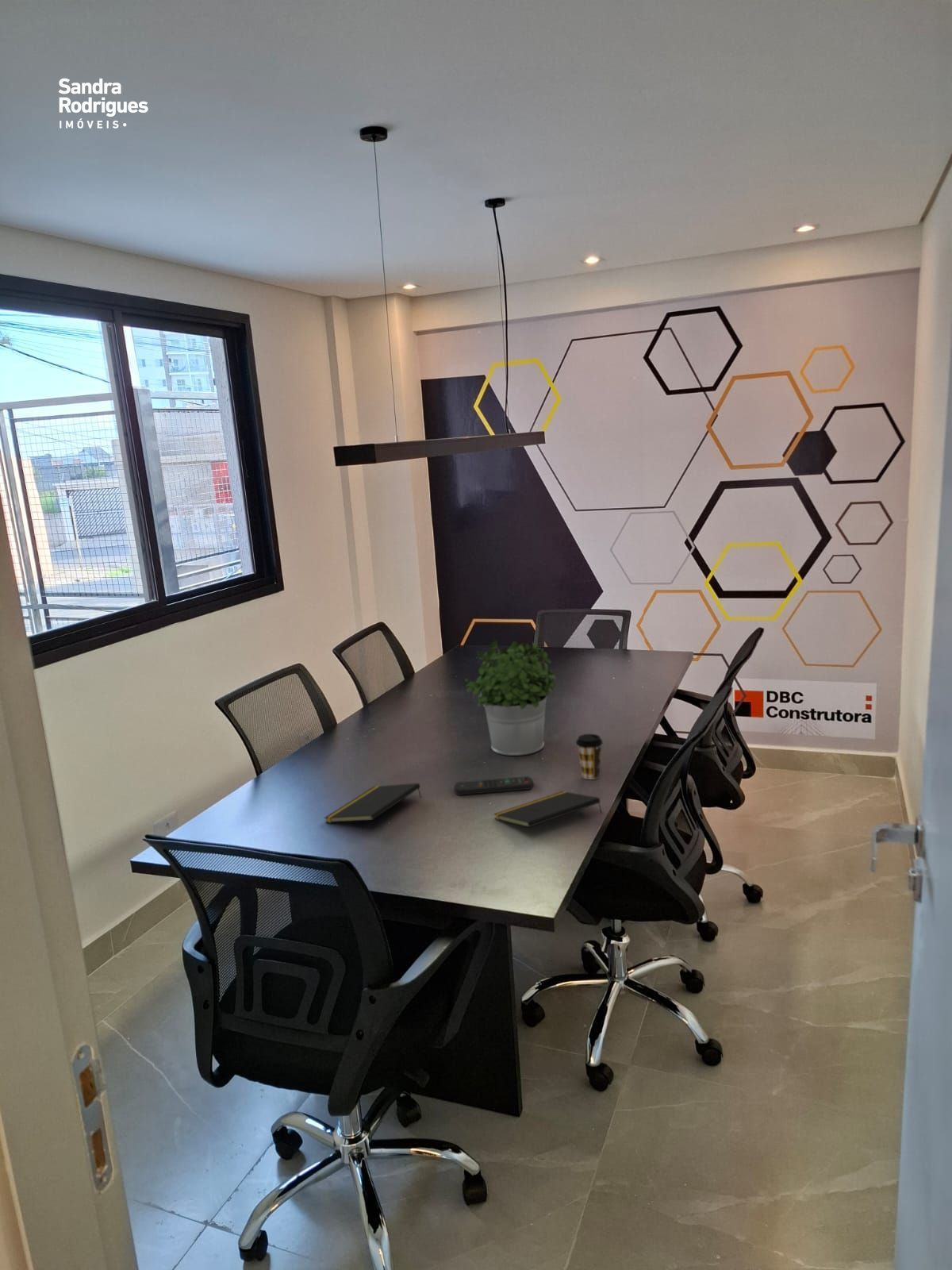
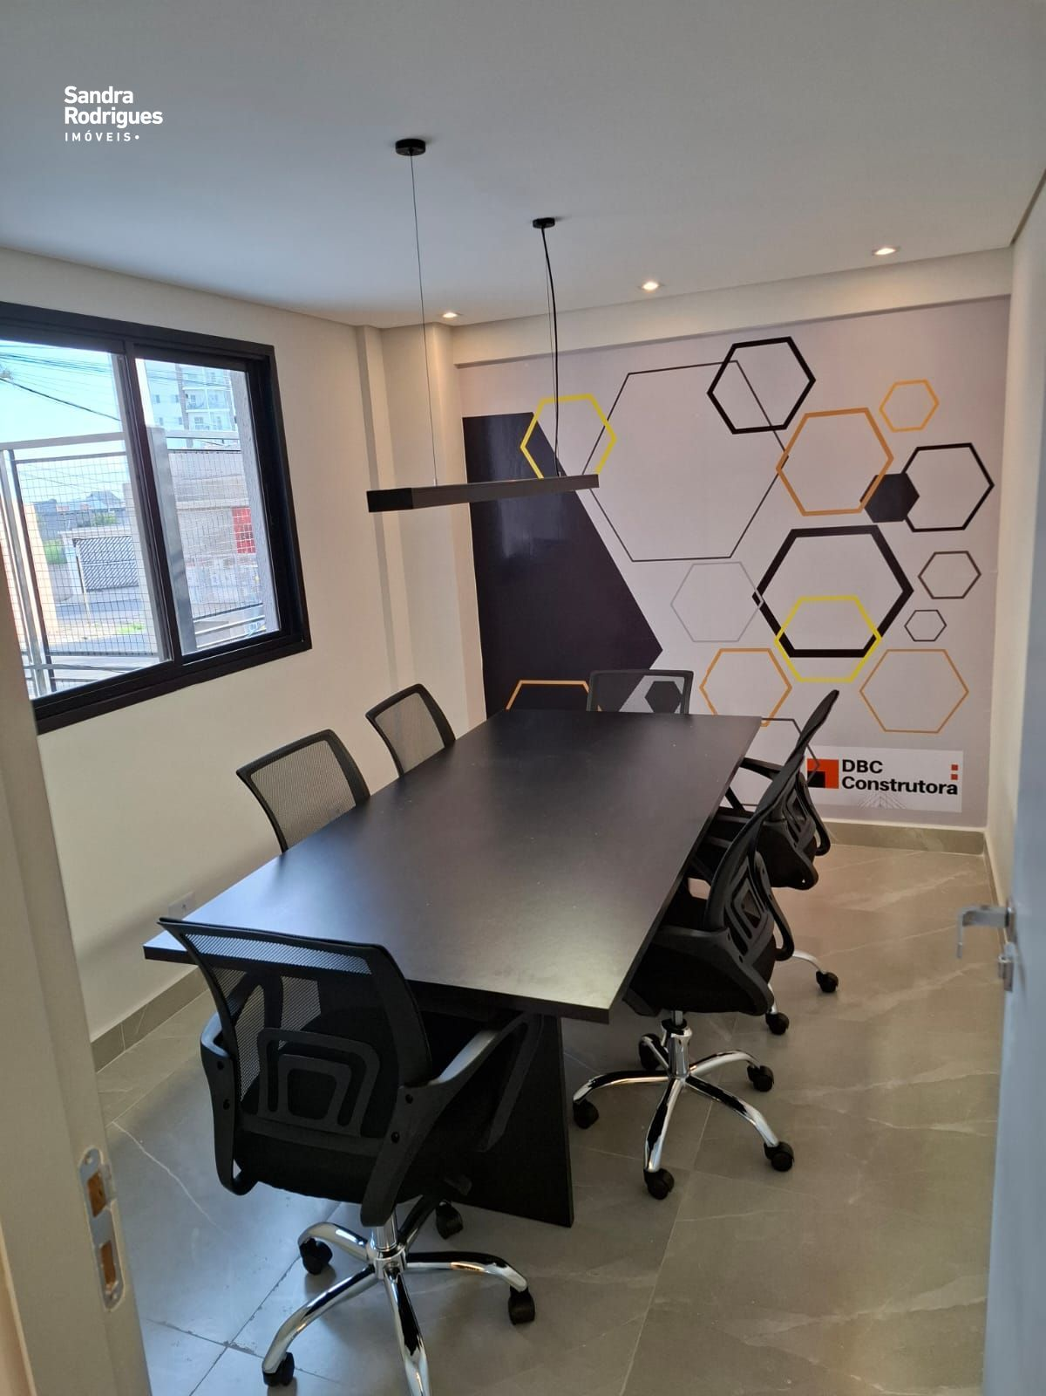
- notepad (373, 802)
- coffee cup (589, 756)
- remote control (493, 785)
- notepad (546, 808)
- potted plant (510, 694)
